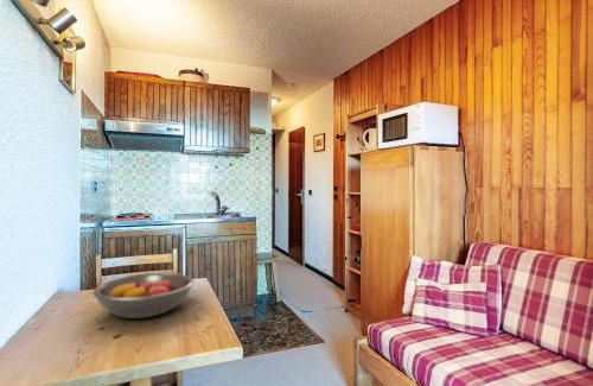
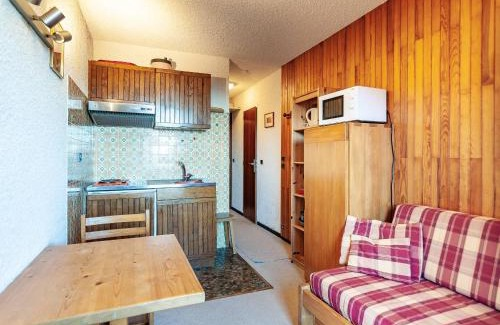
- fruit bowl (146, 293)
